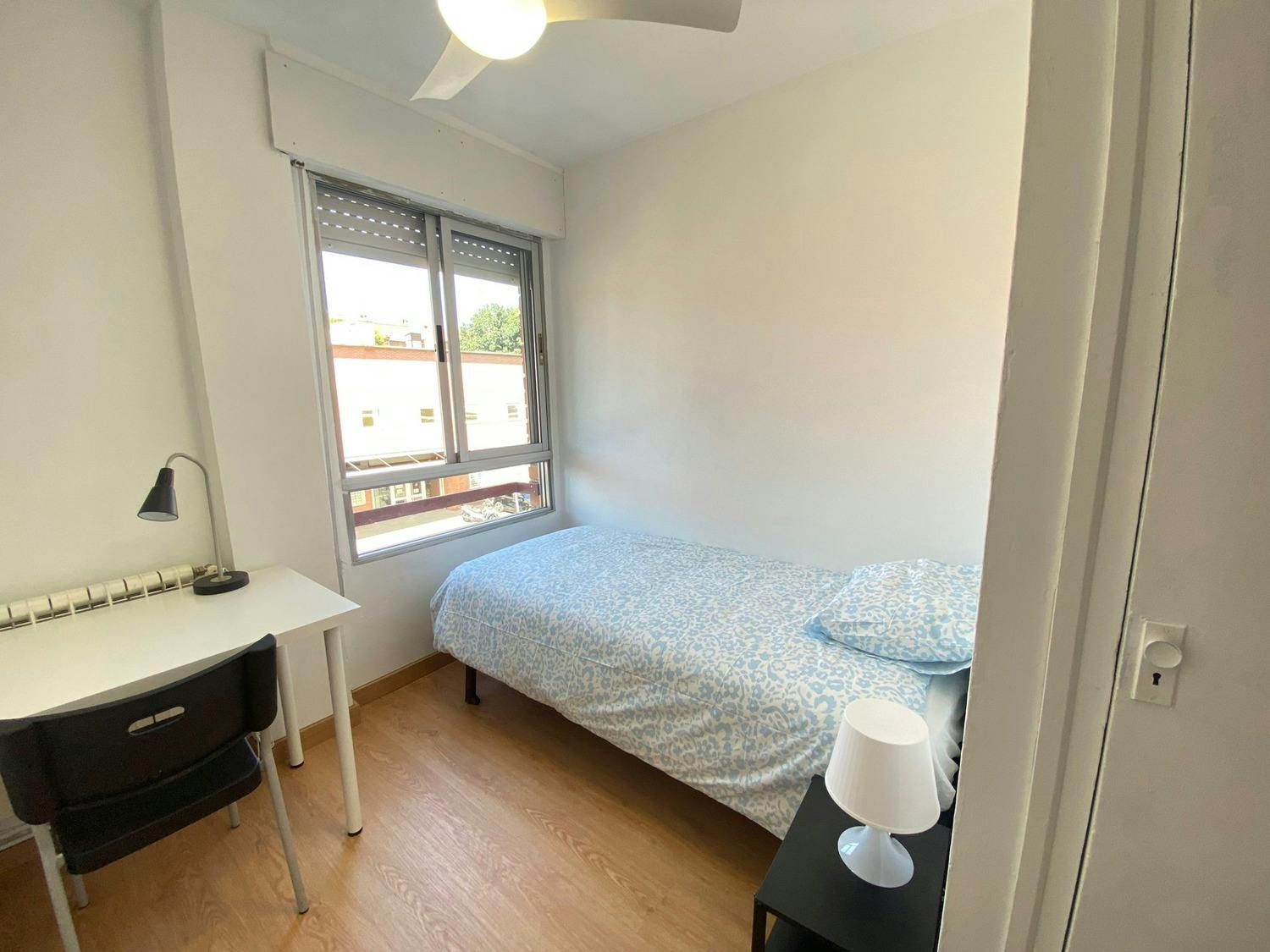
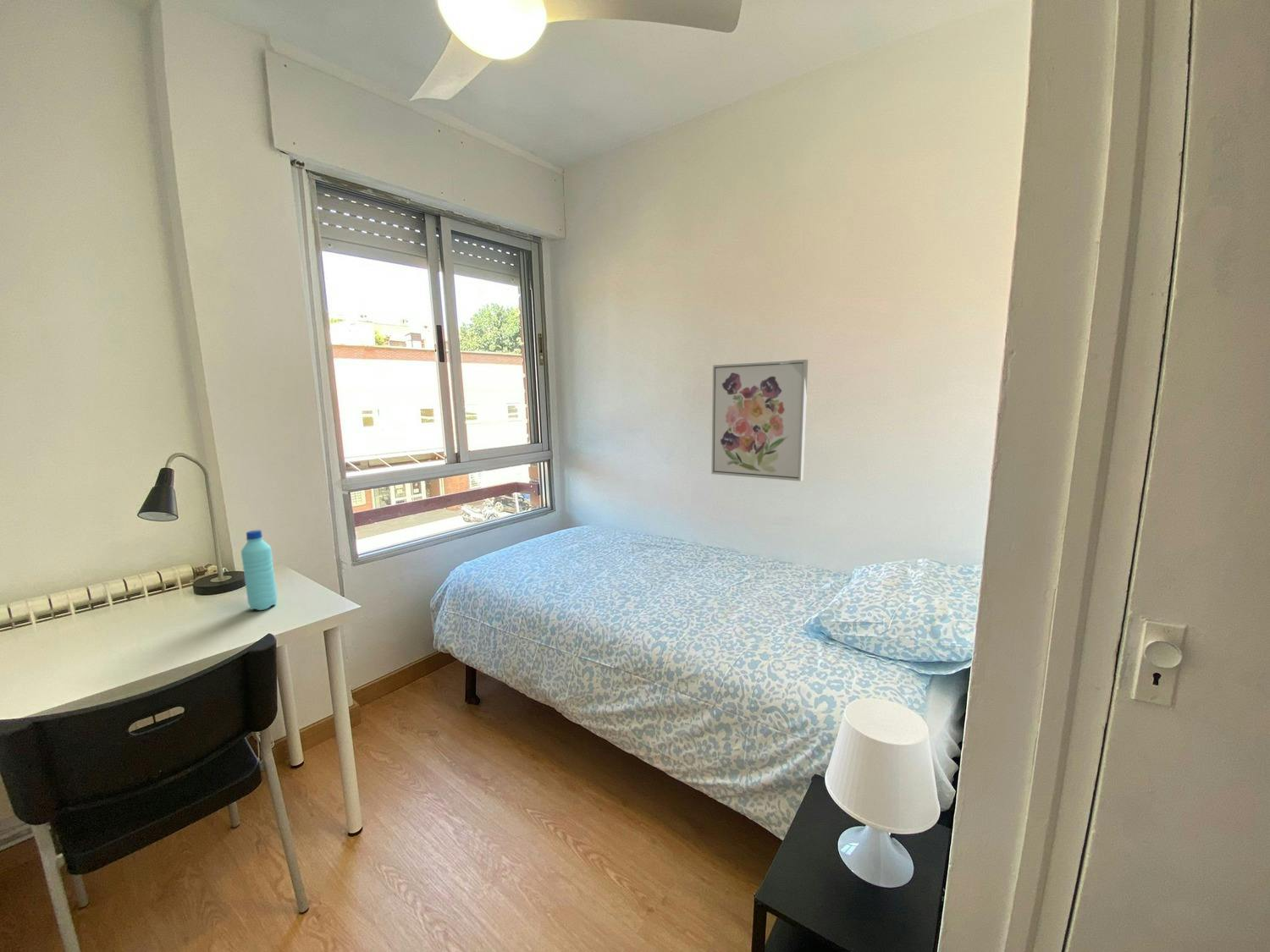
+ water bottle (258, 570)
+ wall art (756, 421)
